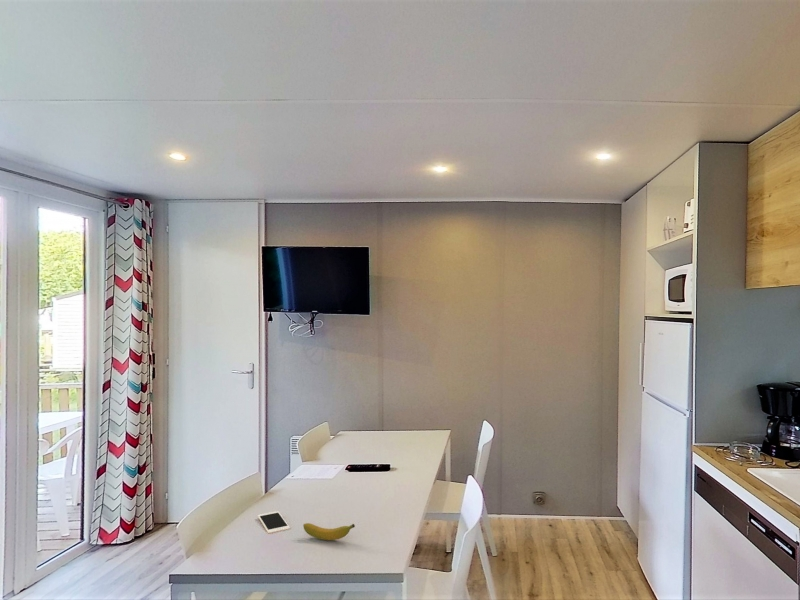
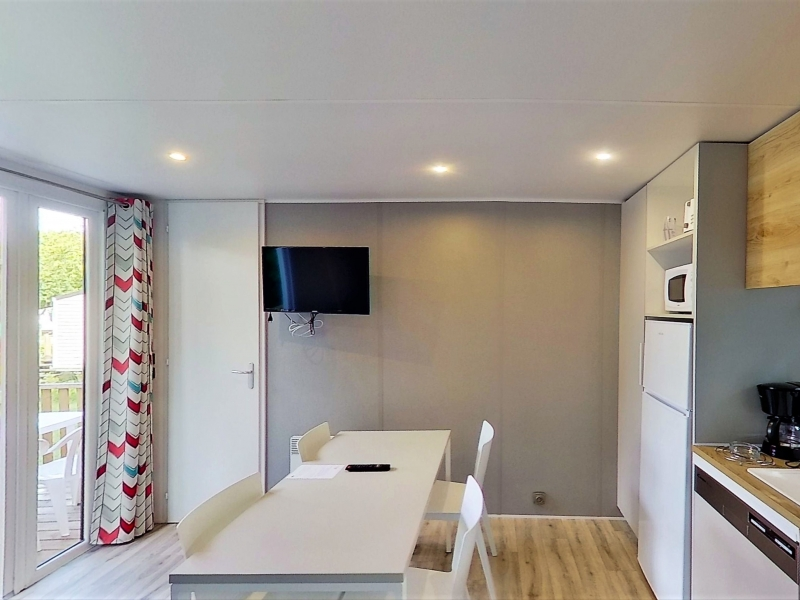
- banana (328, 529)
- cell phone (273, 522)
